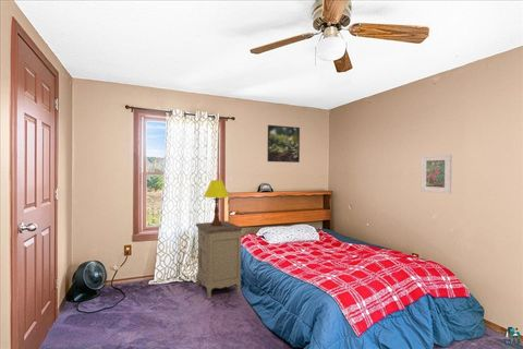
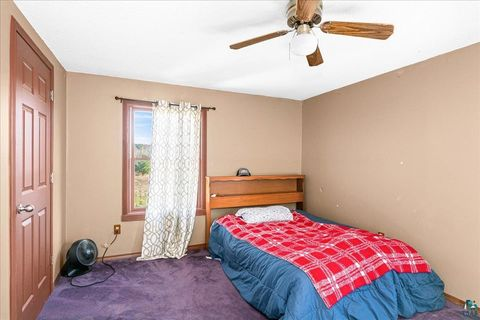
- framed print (435, 173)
- nightstand (215, 257)
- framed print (283, 144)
- table lamp (216, 202)
